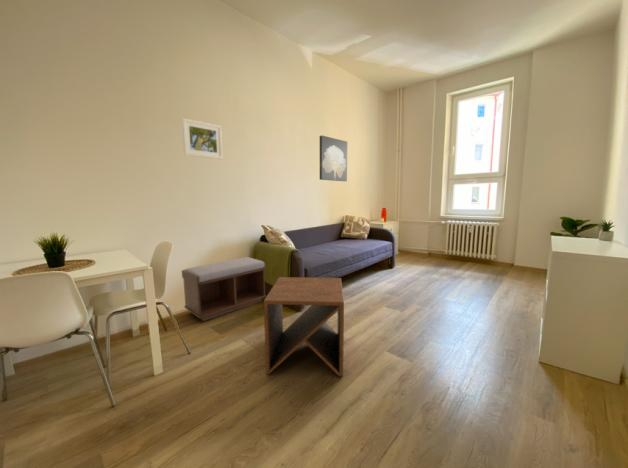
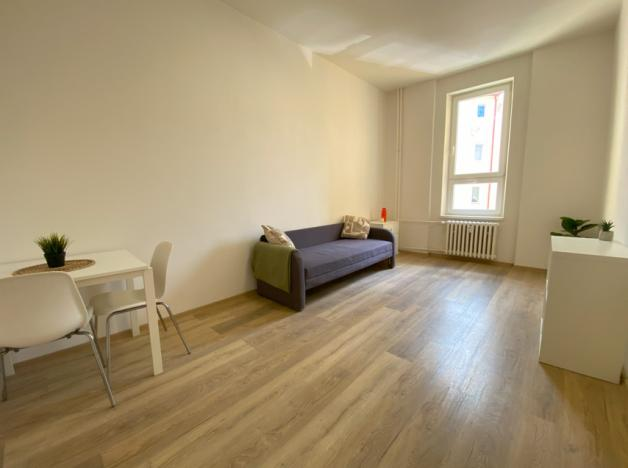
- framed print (203, 139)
- wall art (333, 159)
- bench (226, 285)
- side table (307, 321)
